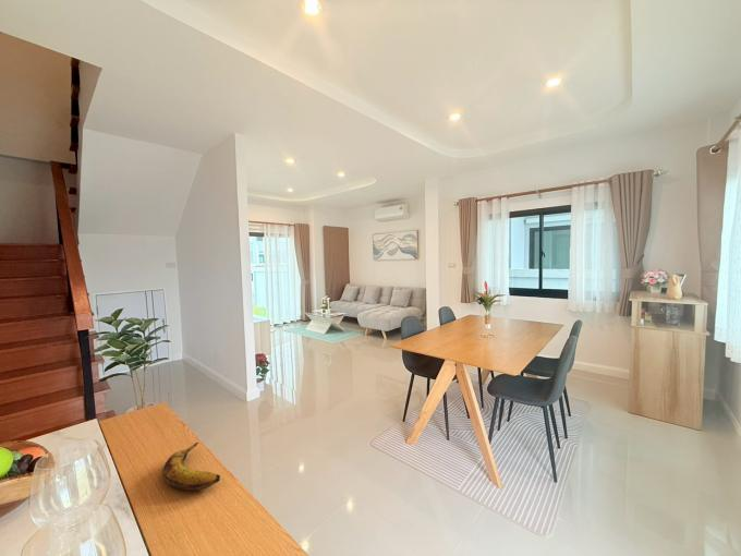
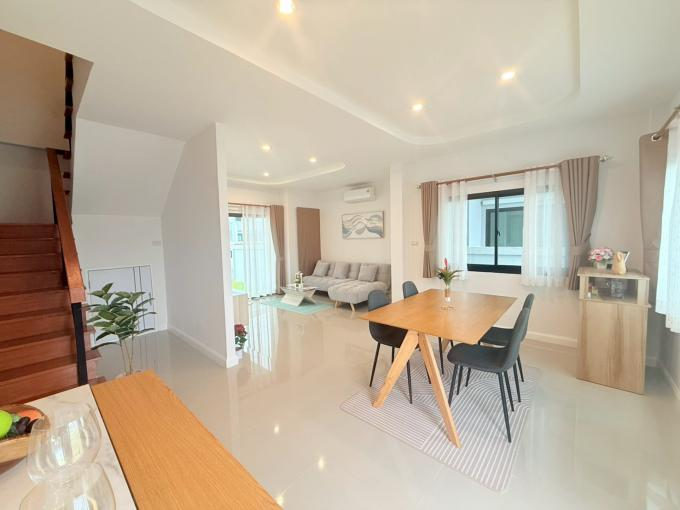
- banana (190, 469)
